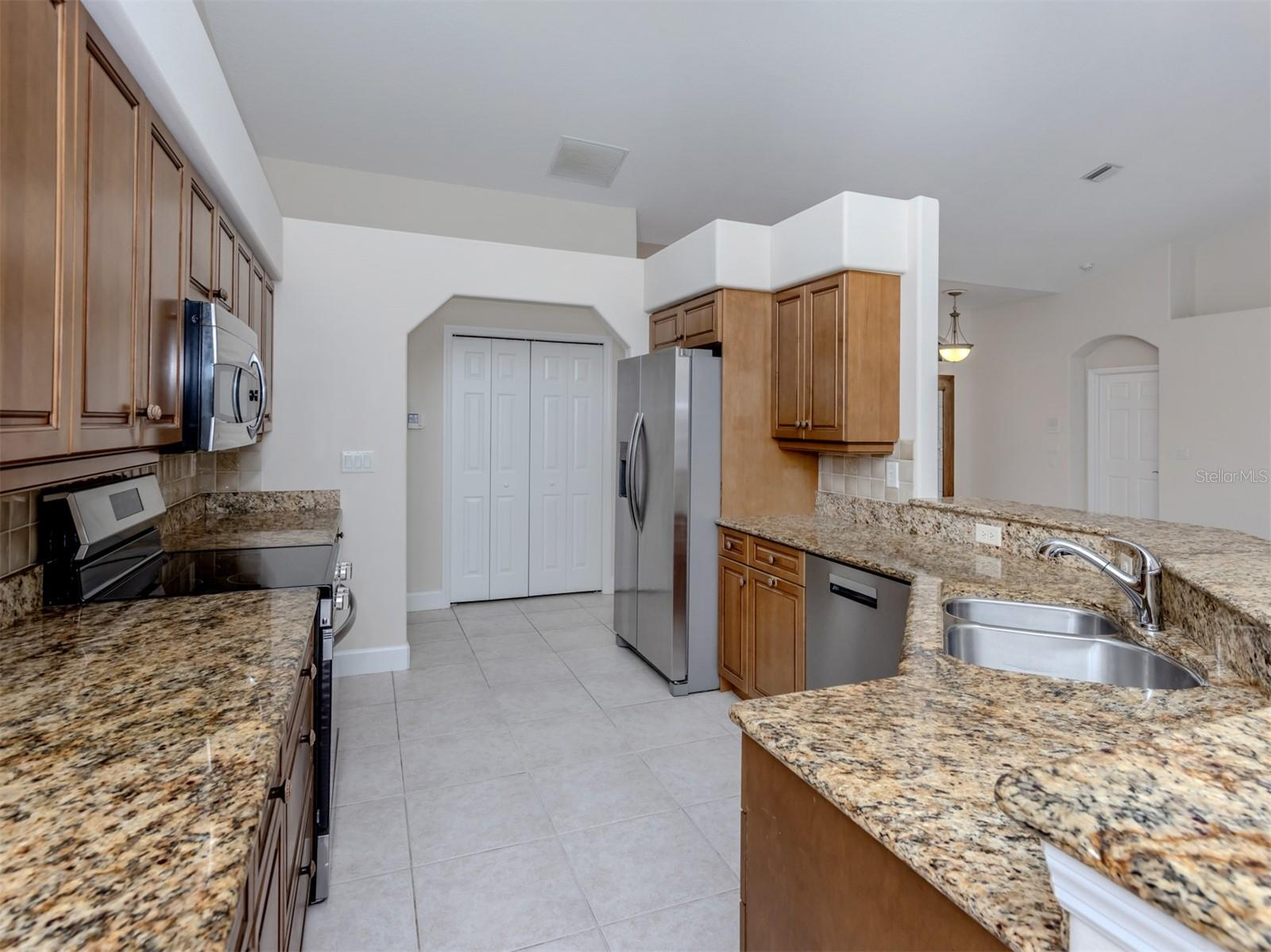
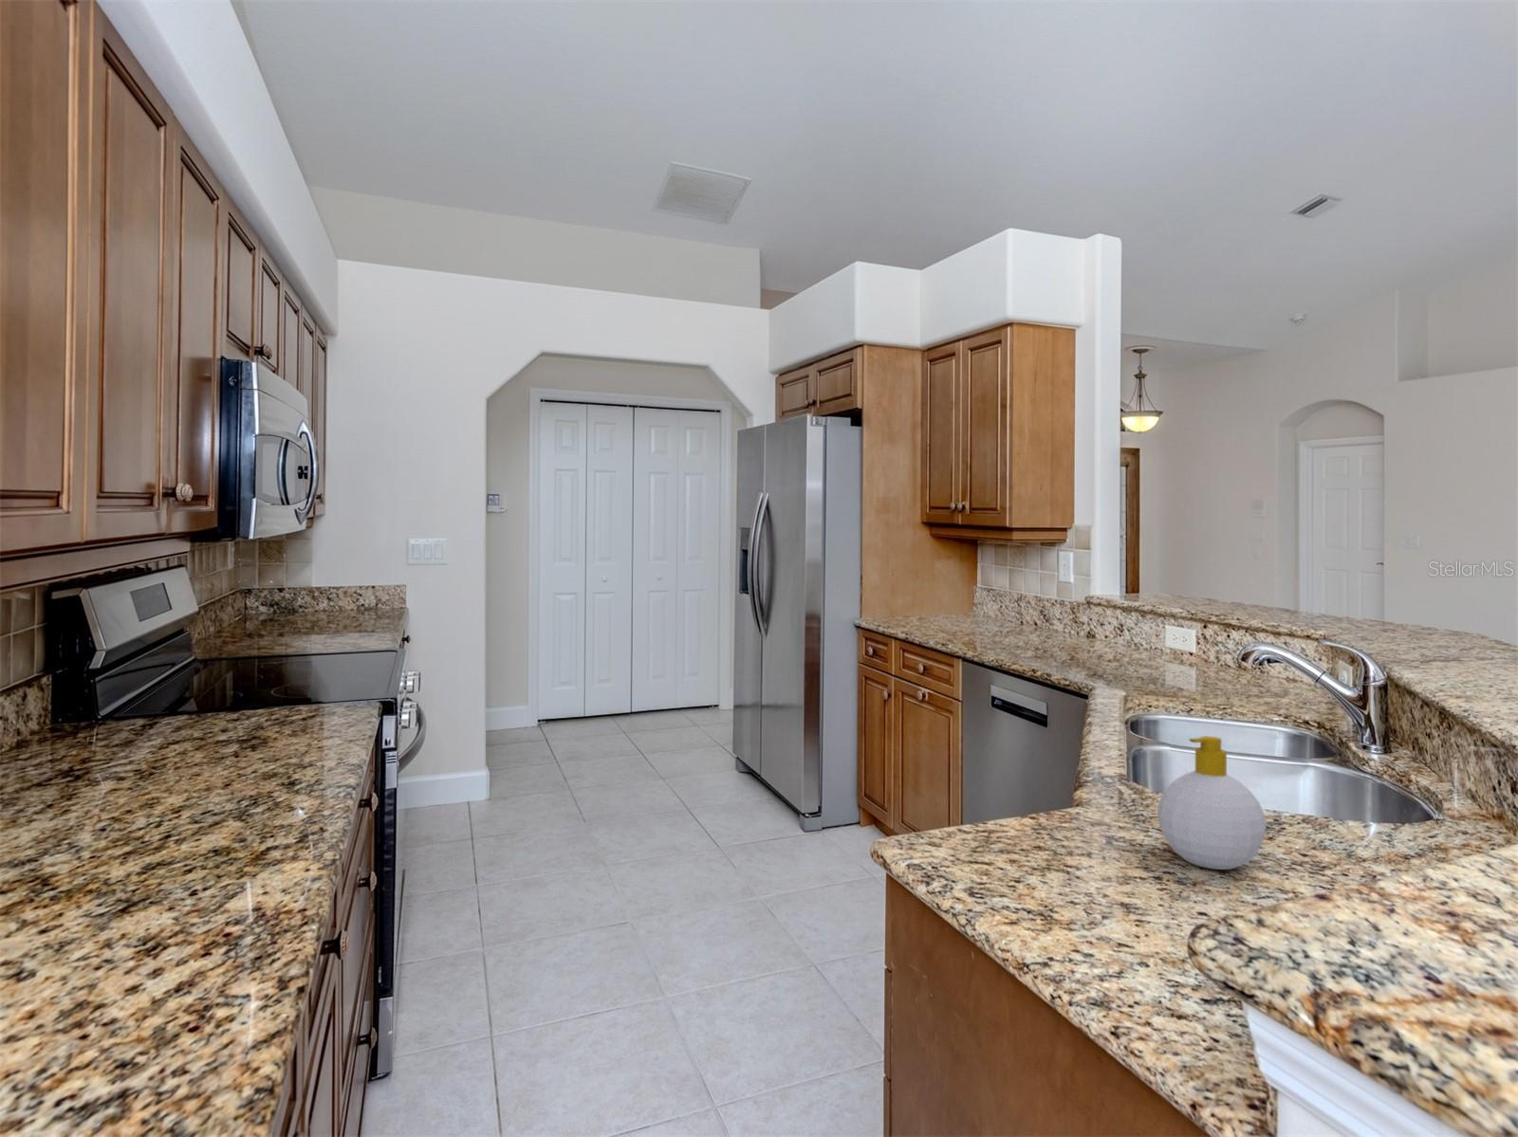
+ soap bottle (1210, 799)
